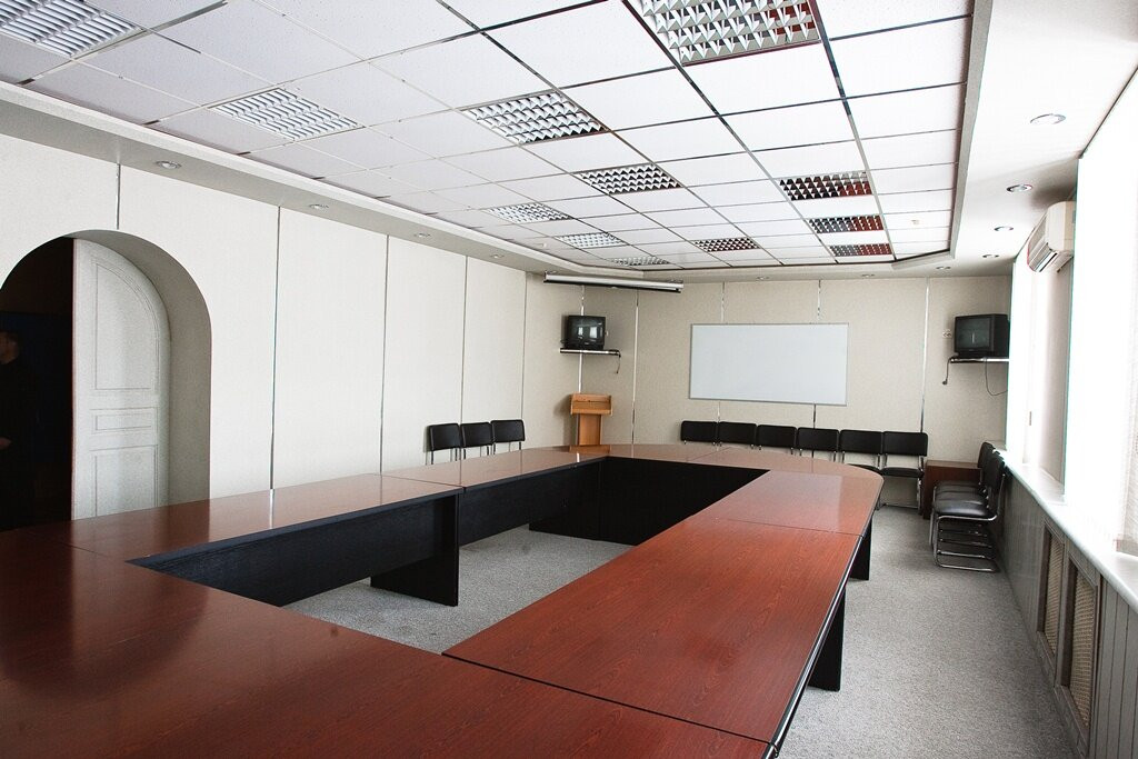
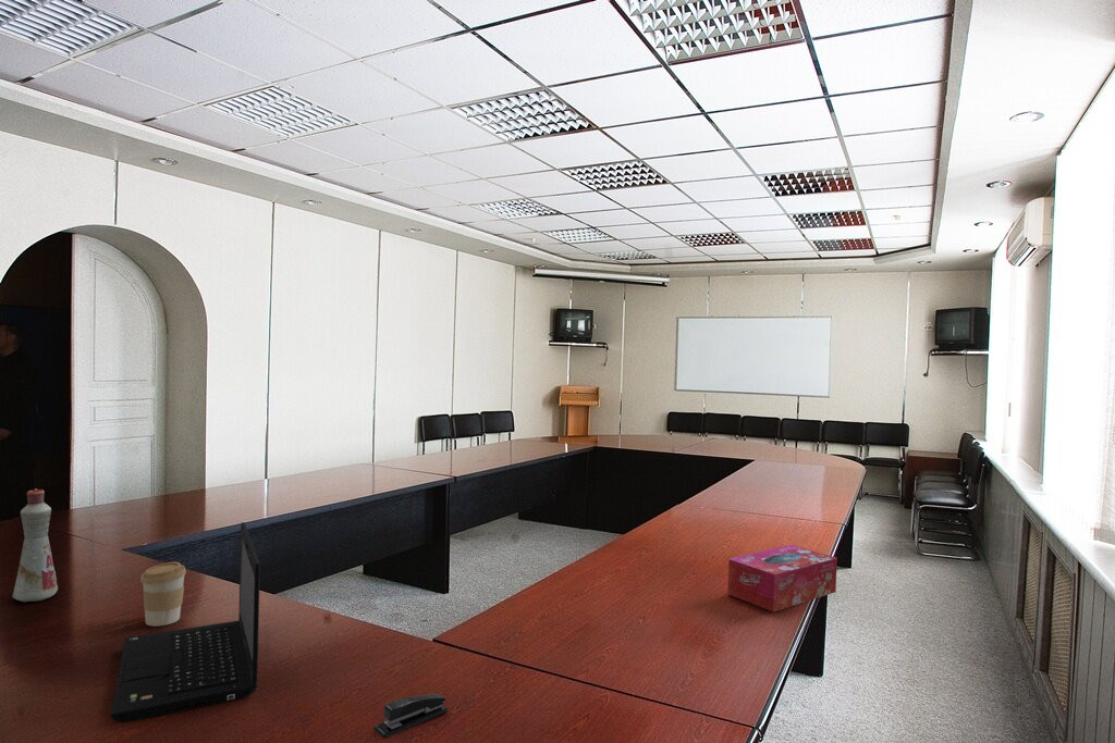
+ coffee cup (162, 593)
+ laptop (188, 628)
+ stapler (412, 708)
+ bottle (36, 542)
+ tissue box (783, 575)
